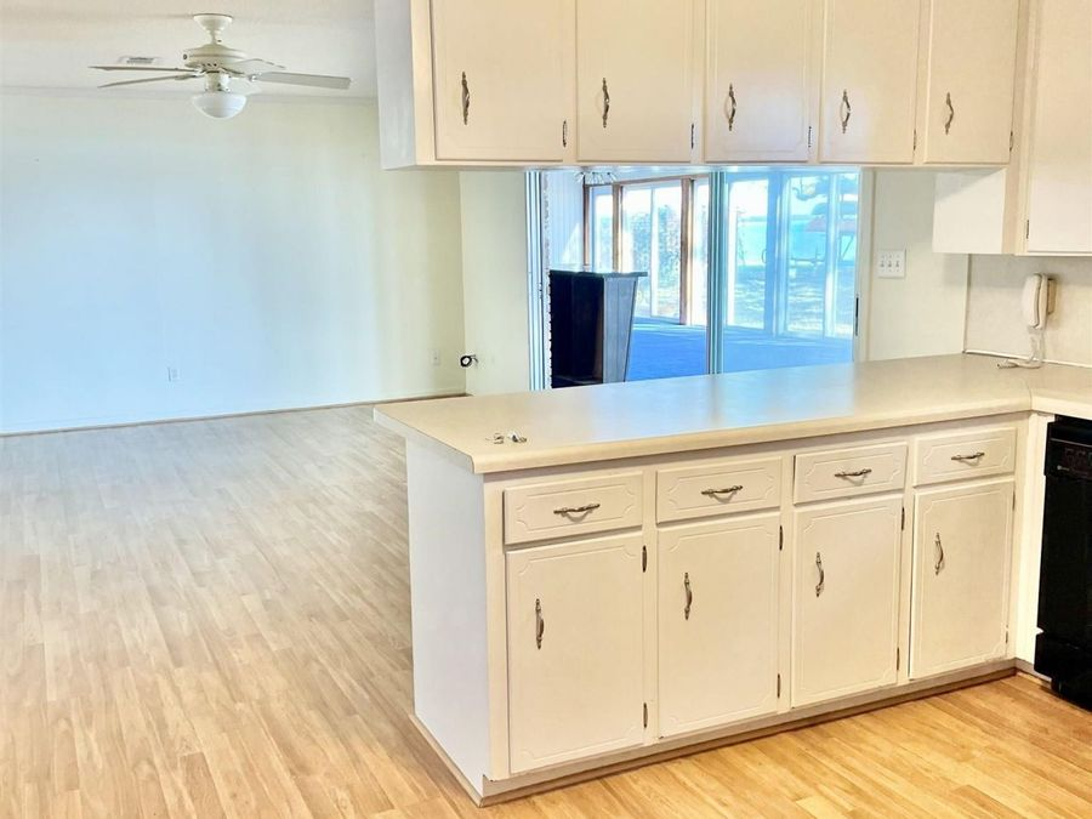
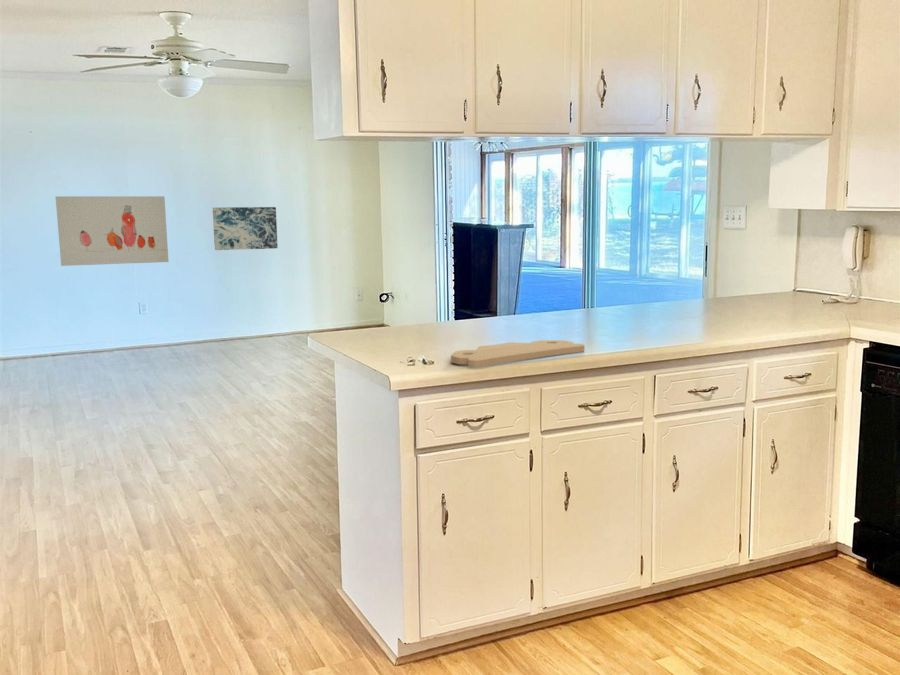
+ cutting board (513, 351)
+ wall art (113, 230)
+ wall art (245, 228)
